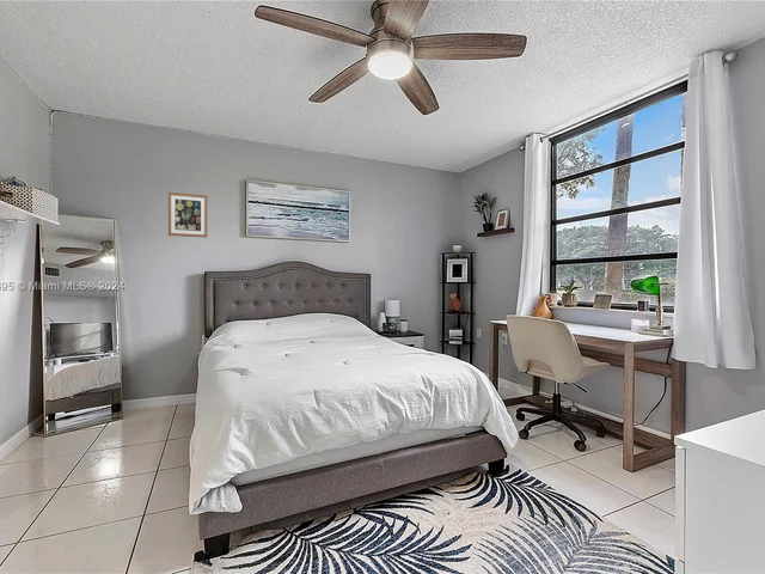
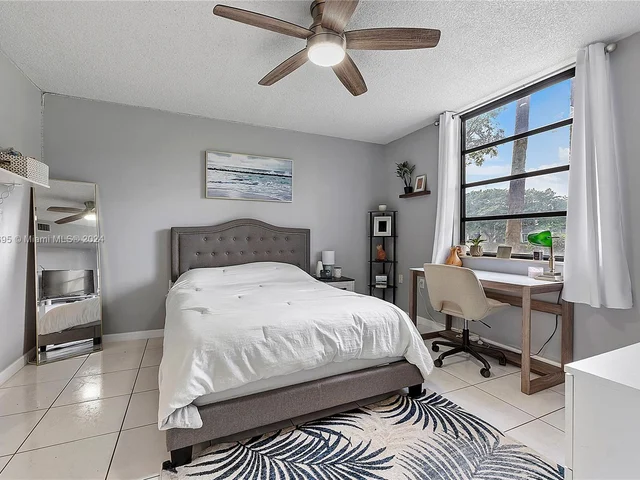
- wall art (188, 214)
